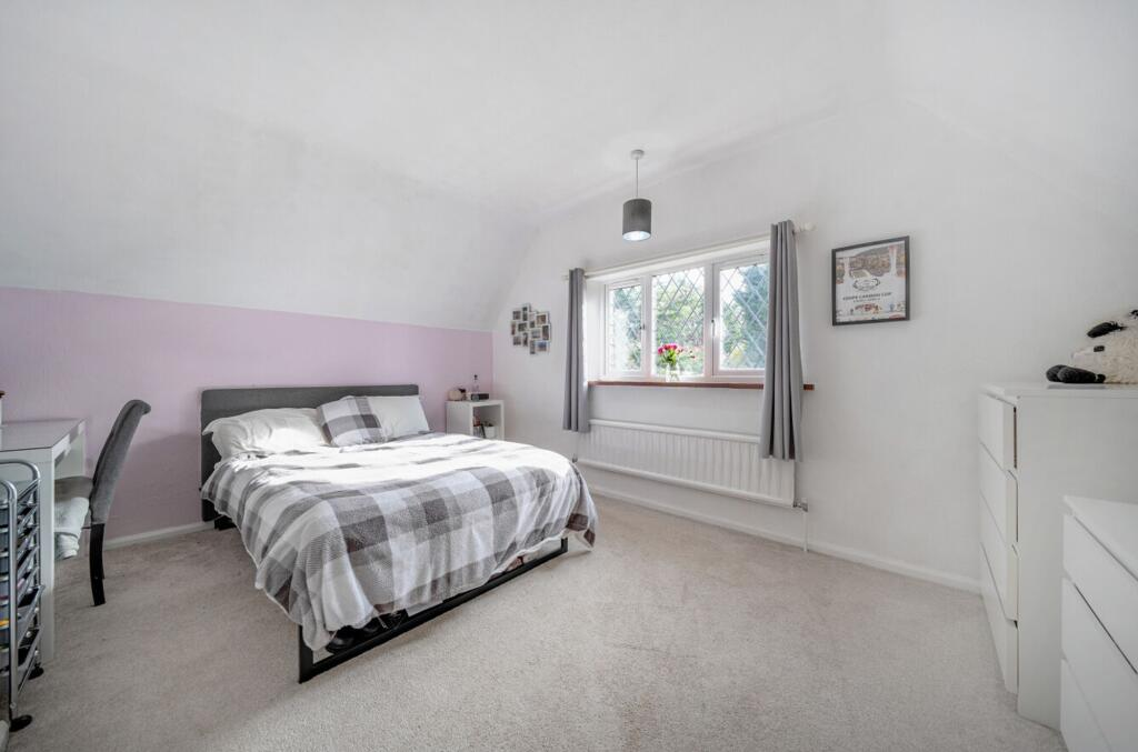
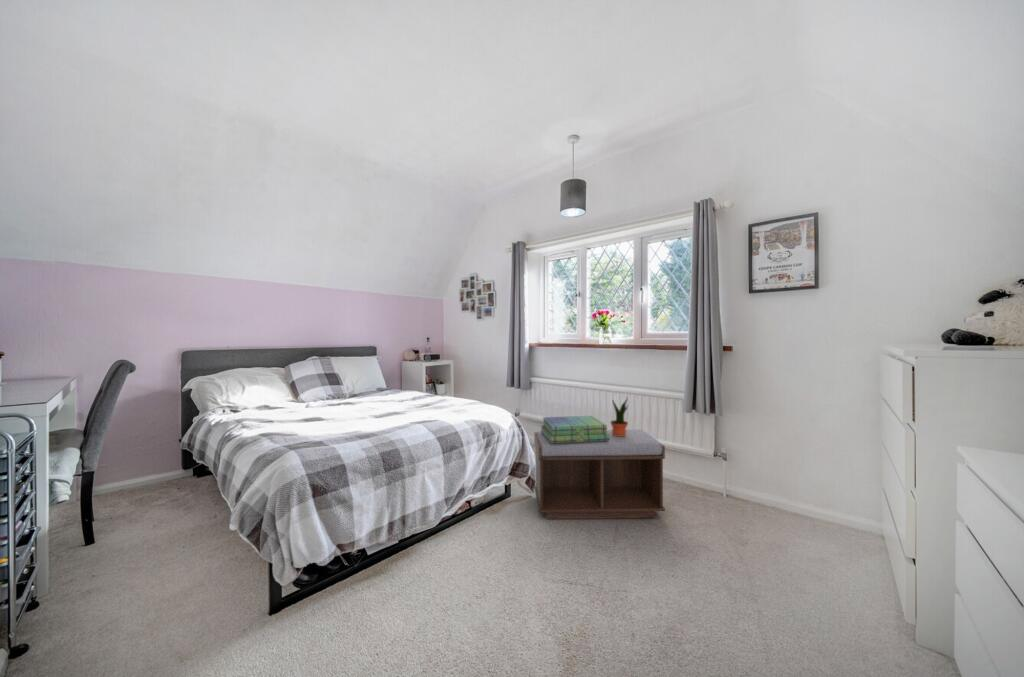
+ bench (595, 471)
+ potted plant (621, 415)
+ stack of books (573, 428)
